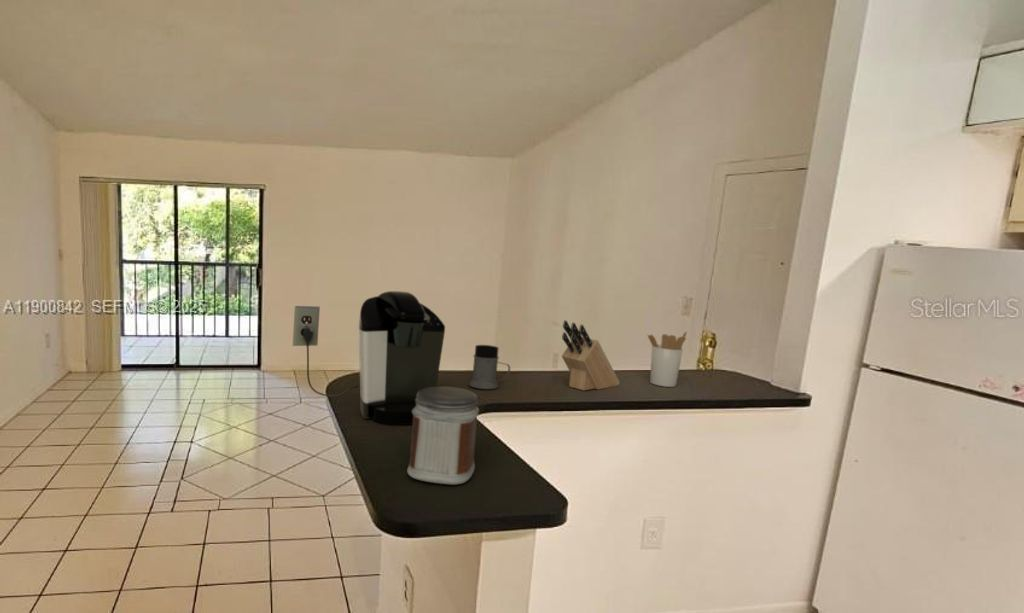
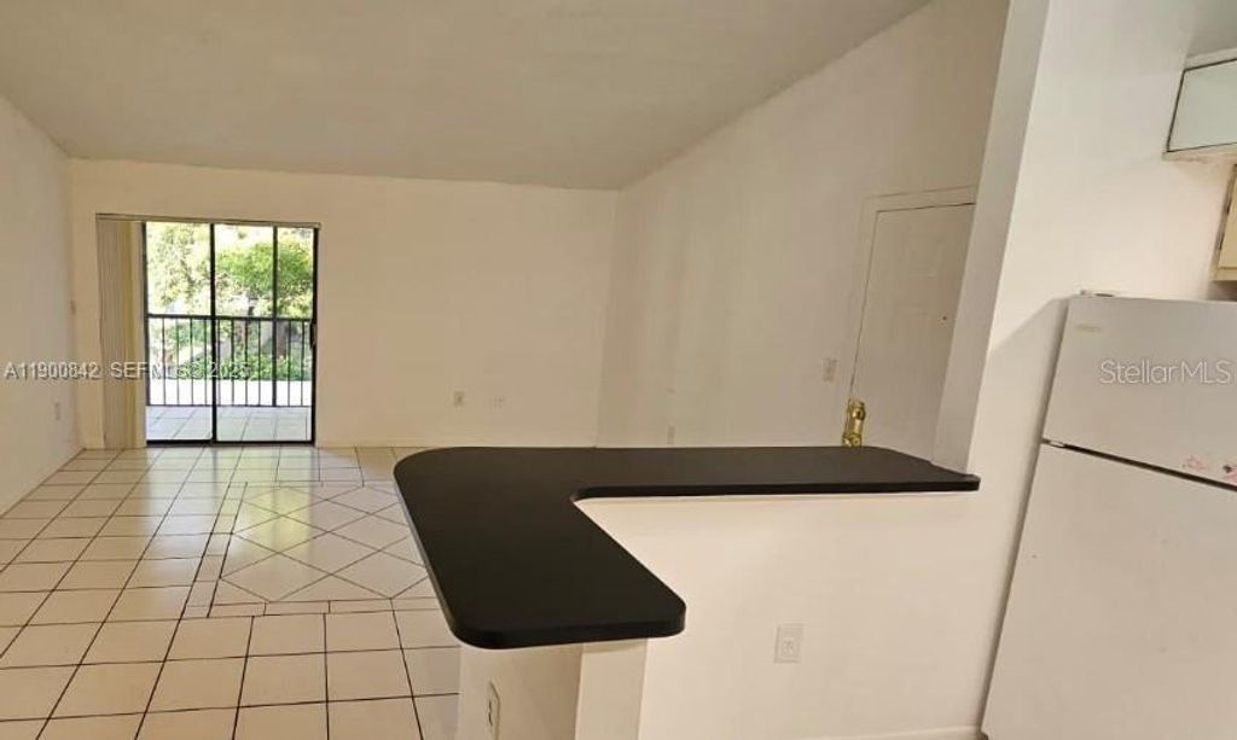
- mug (491, 367)
- jar (444, 432)
- knife block (589, 354)
- utensil holder (667, 357)
- coffee maker (374, 352)
